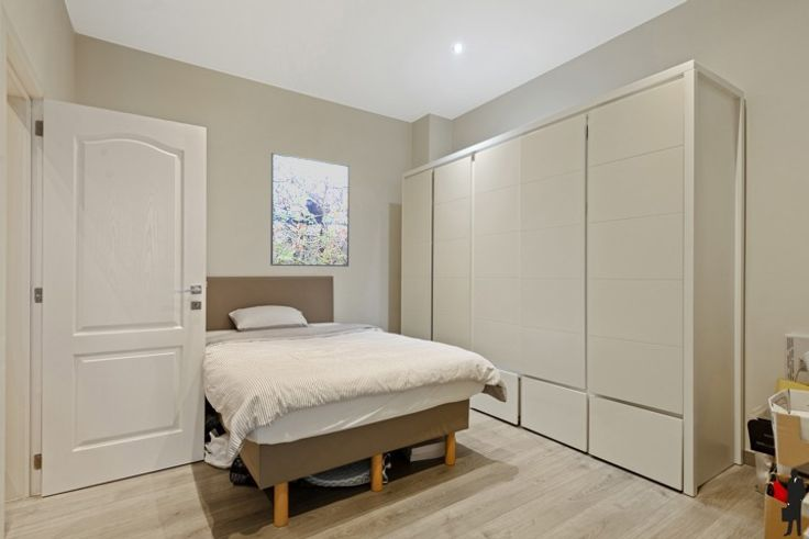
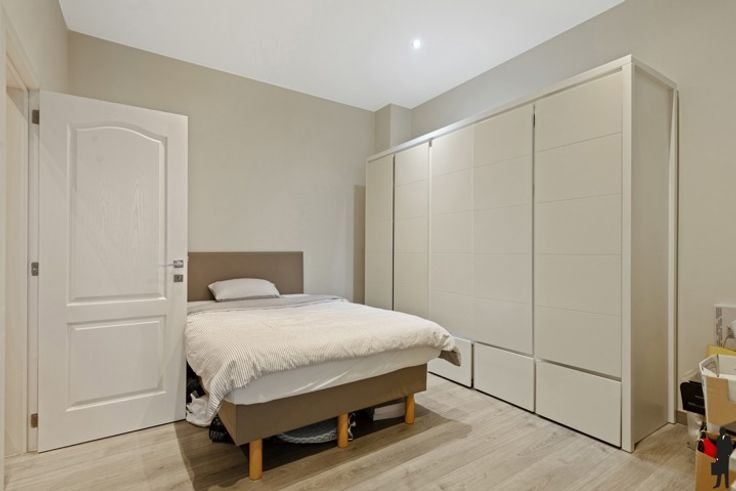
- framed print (311, 212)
